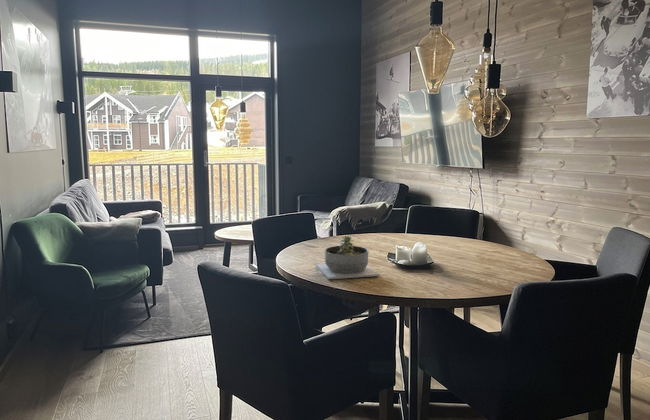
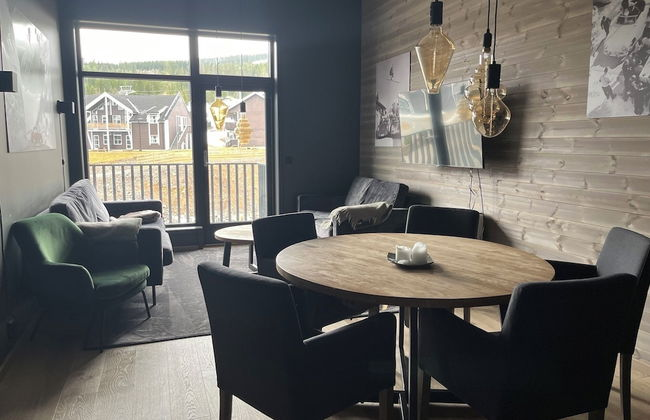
- succulent planter (346, 252)
